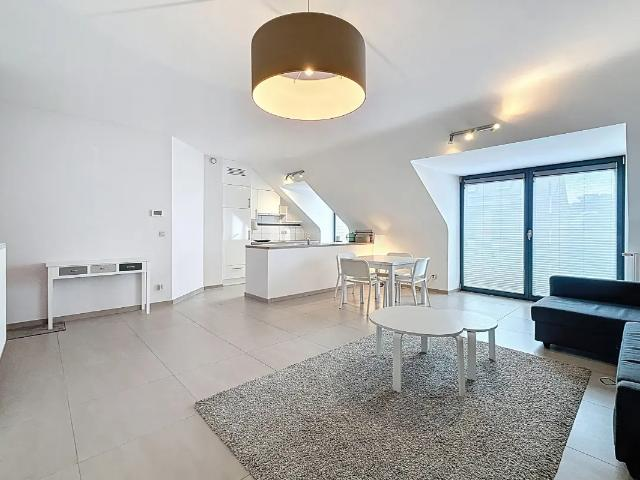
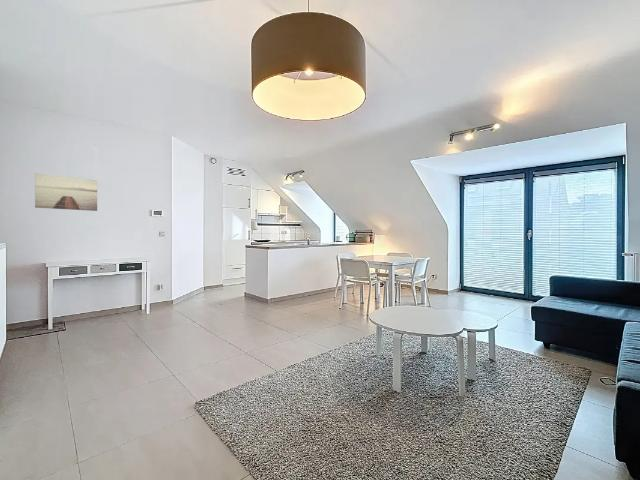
+ wall art (67, 193)
